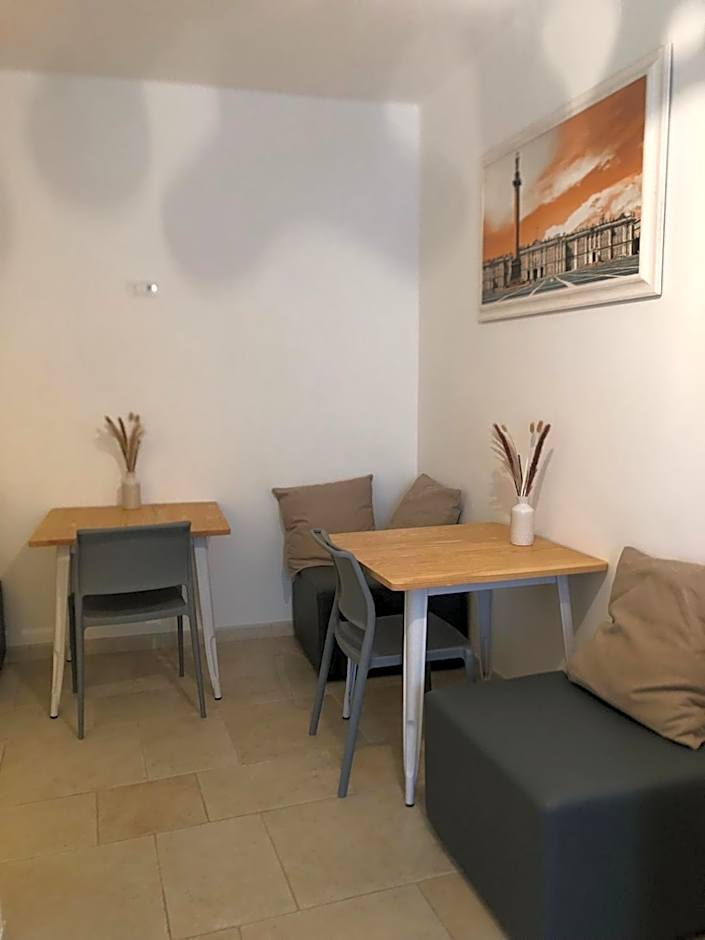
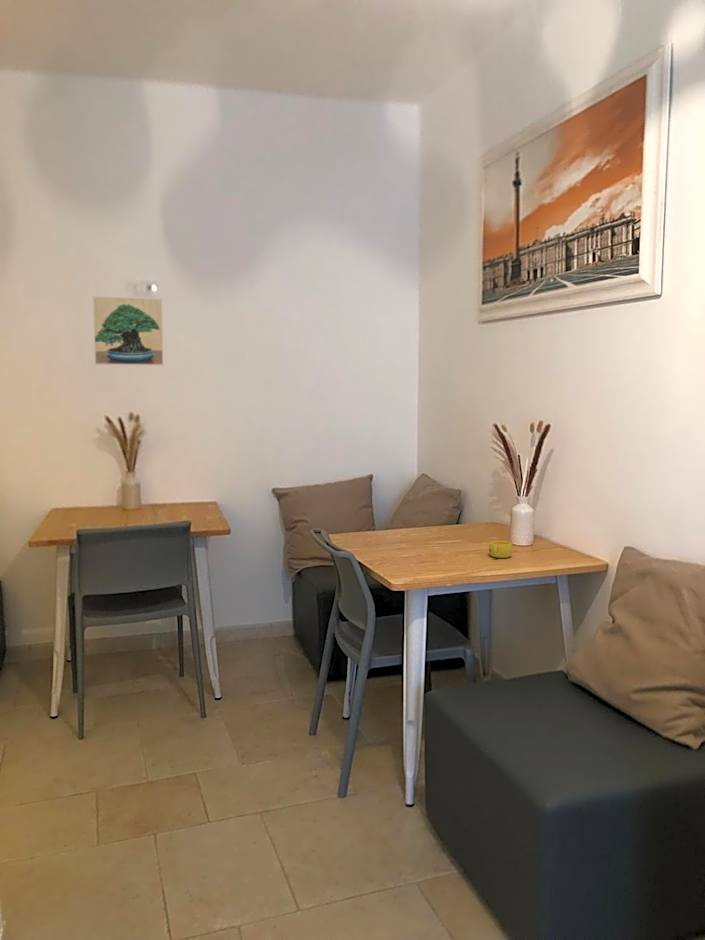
+ cup (499, 550)
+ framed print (128, 331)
